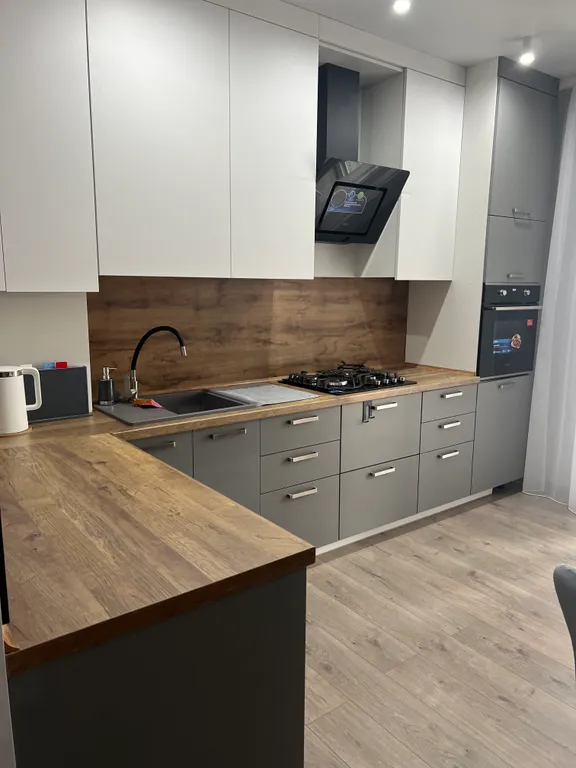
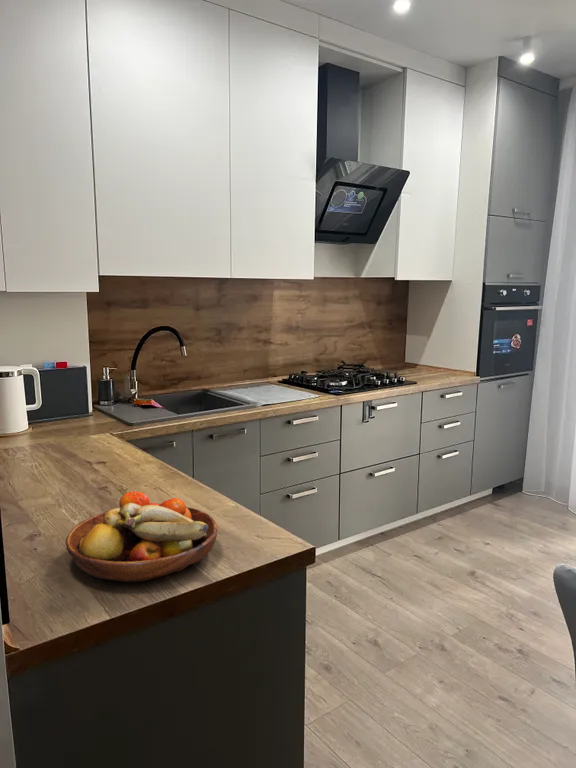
+ fruit bowl (145, 524)
